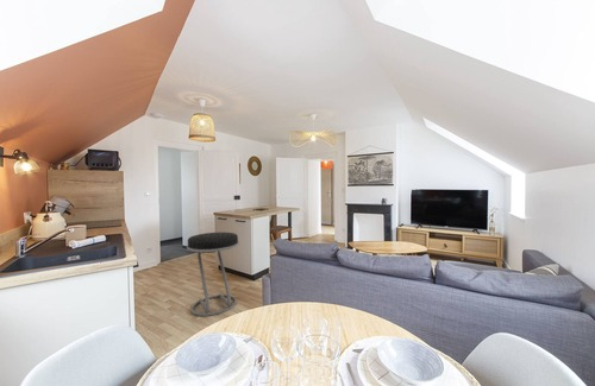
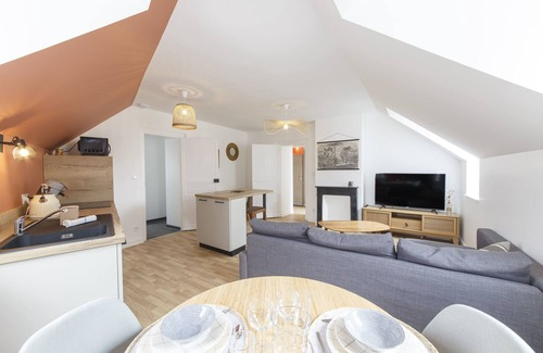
- stool (221, 271)
